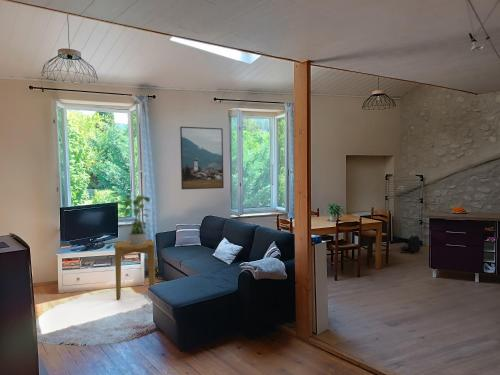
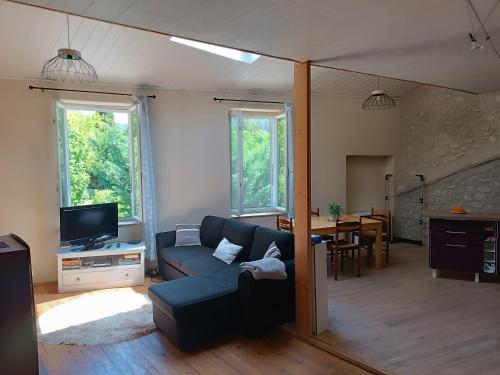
- side table (148, 267)
- backpack (408, 242)
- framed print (202, 158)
- potted plant (138, 218)
